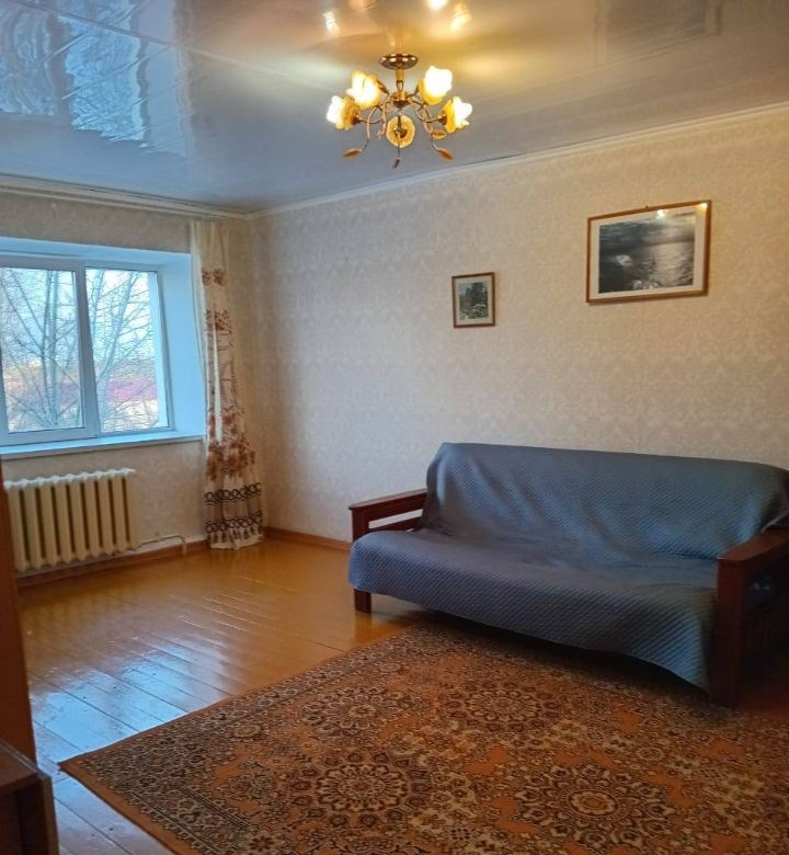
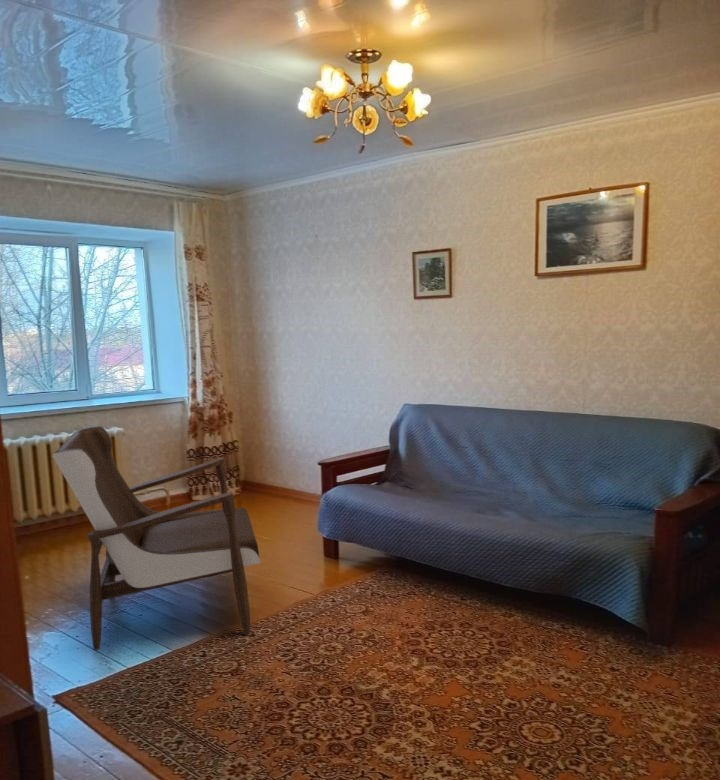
+ armchair (164, 522)
